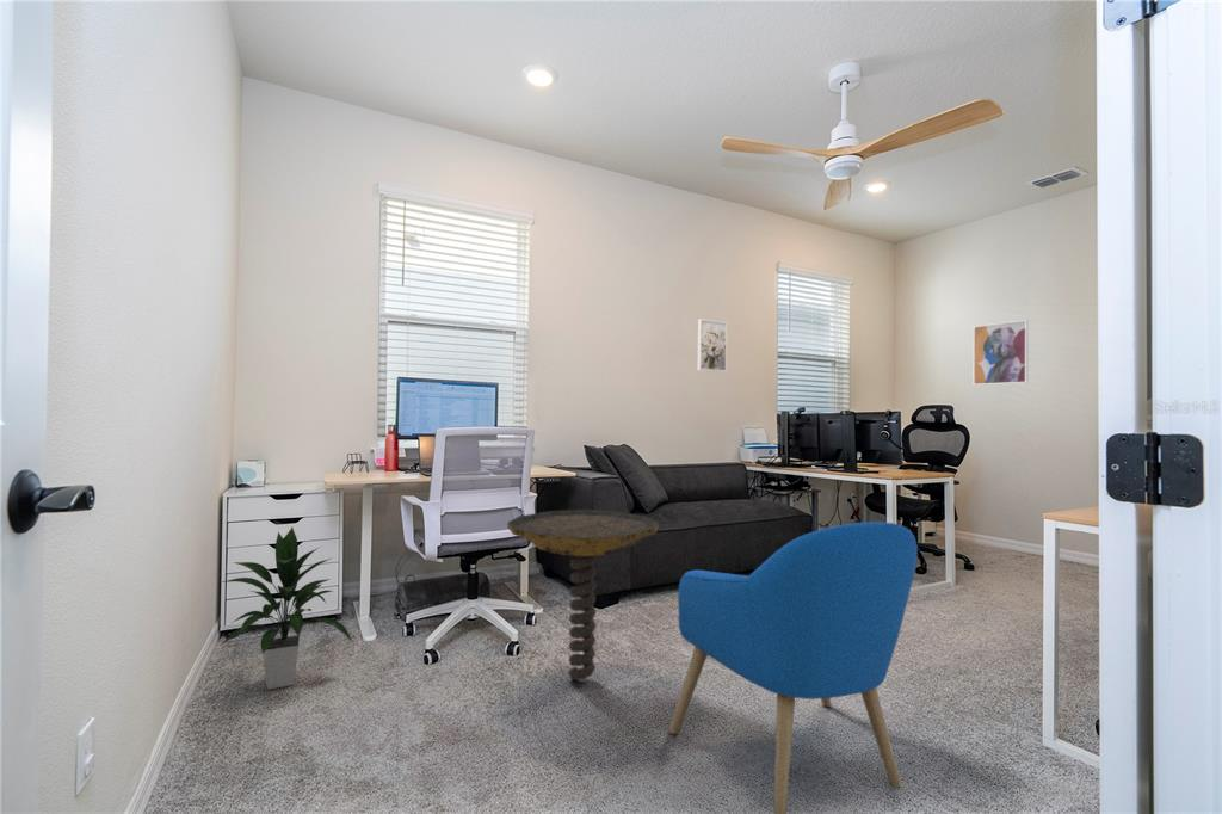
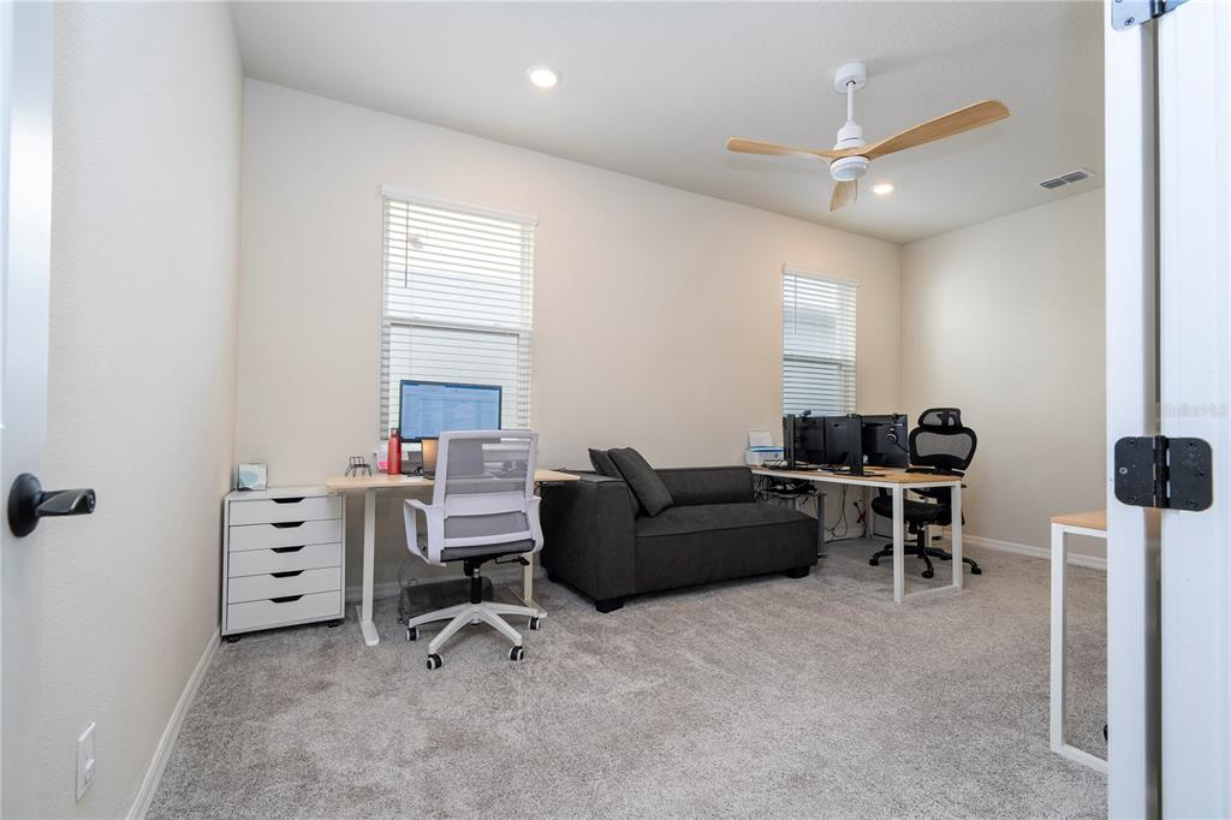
- wall art (999, 353)
- wall art (712, 345)
- indoor plant (288, 606)
- side table (582, 600)
- armchair (801, 633)
